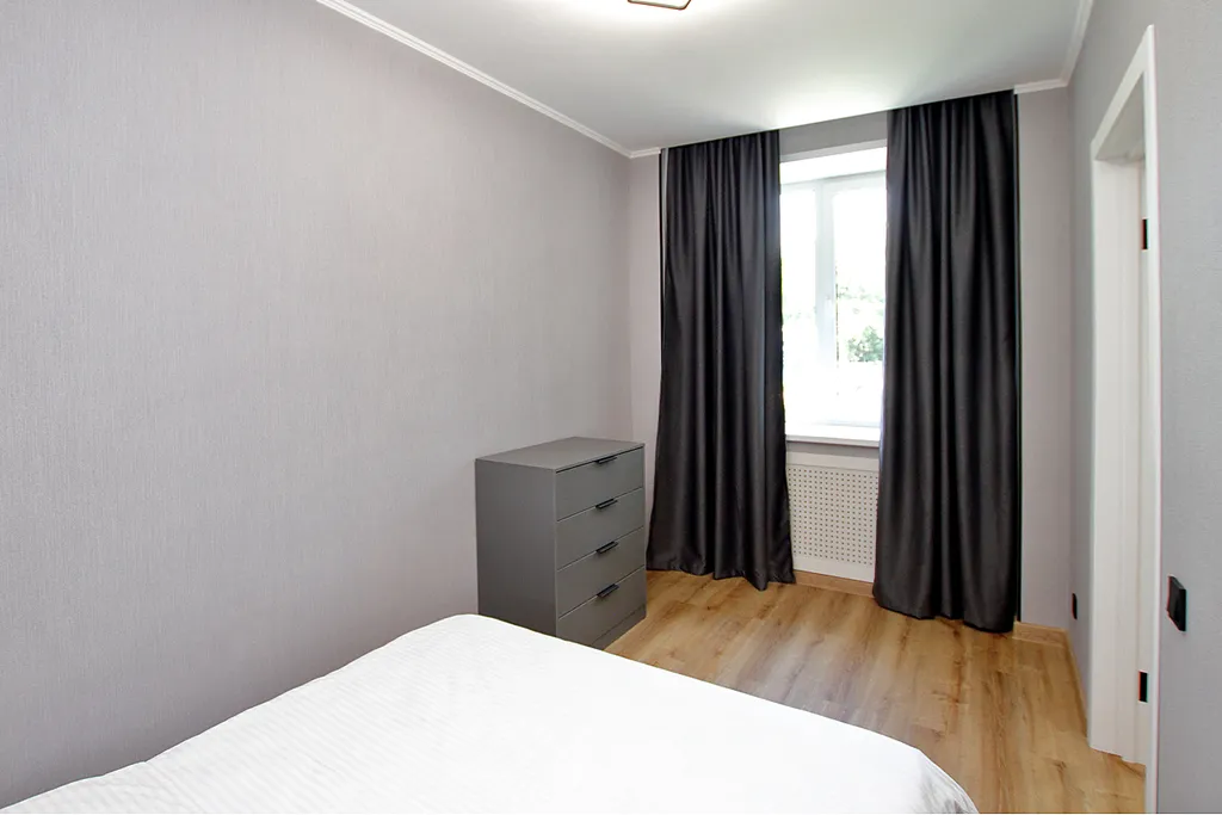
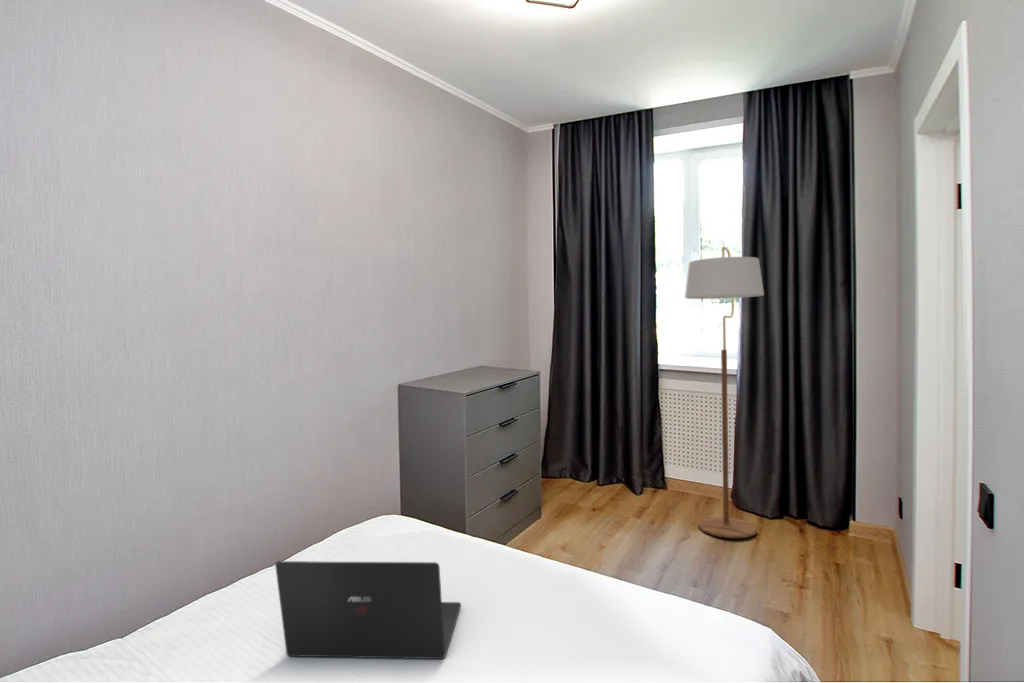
+ floor lamp (725, 387)
+ laptop (377, 586)
